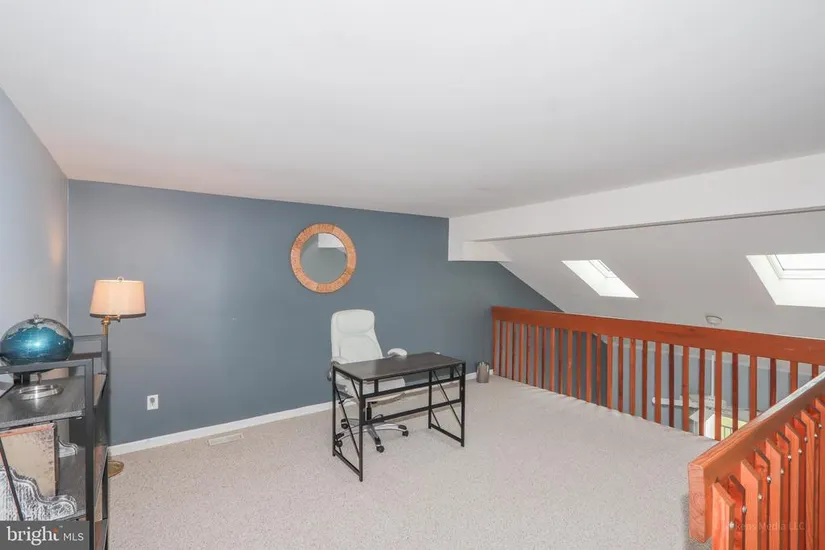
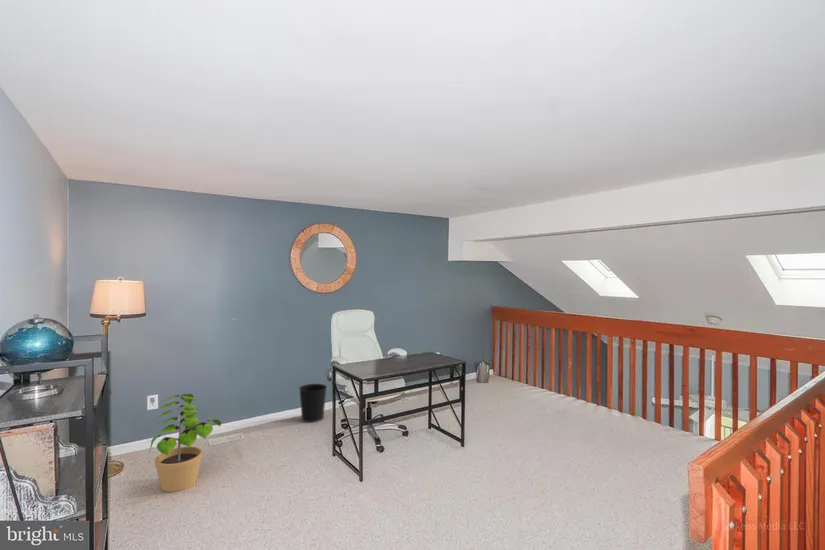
+ wastebasket (312, 403)
+ potted plant (186, 437)
